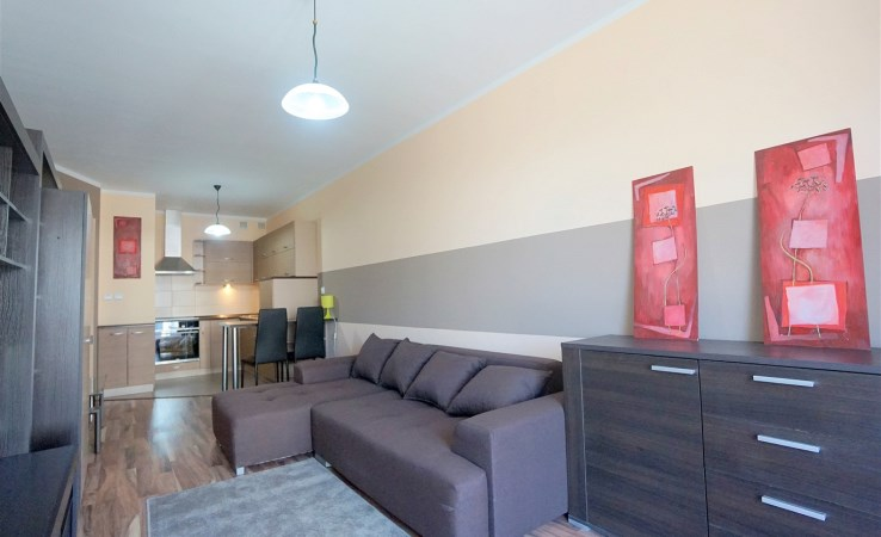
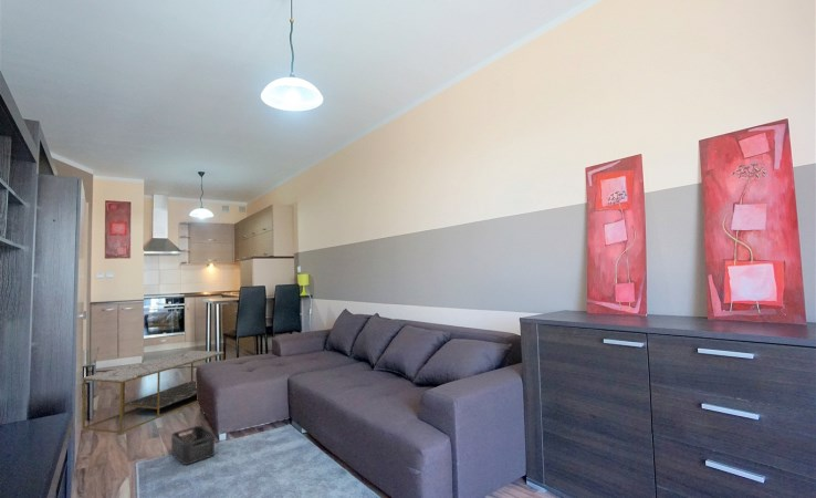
+ storage bin (192, 444)
+ coffee table (158, 385)
